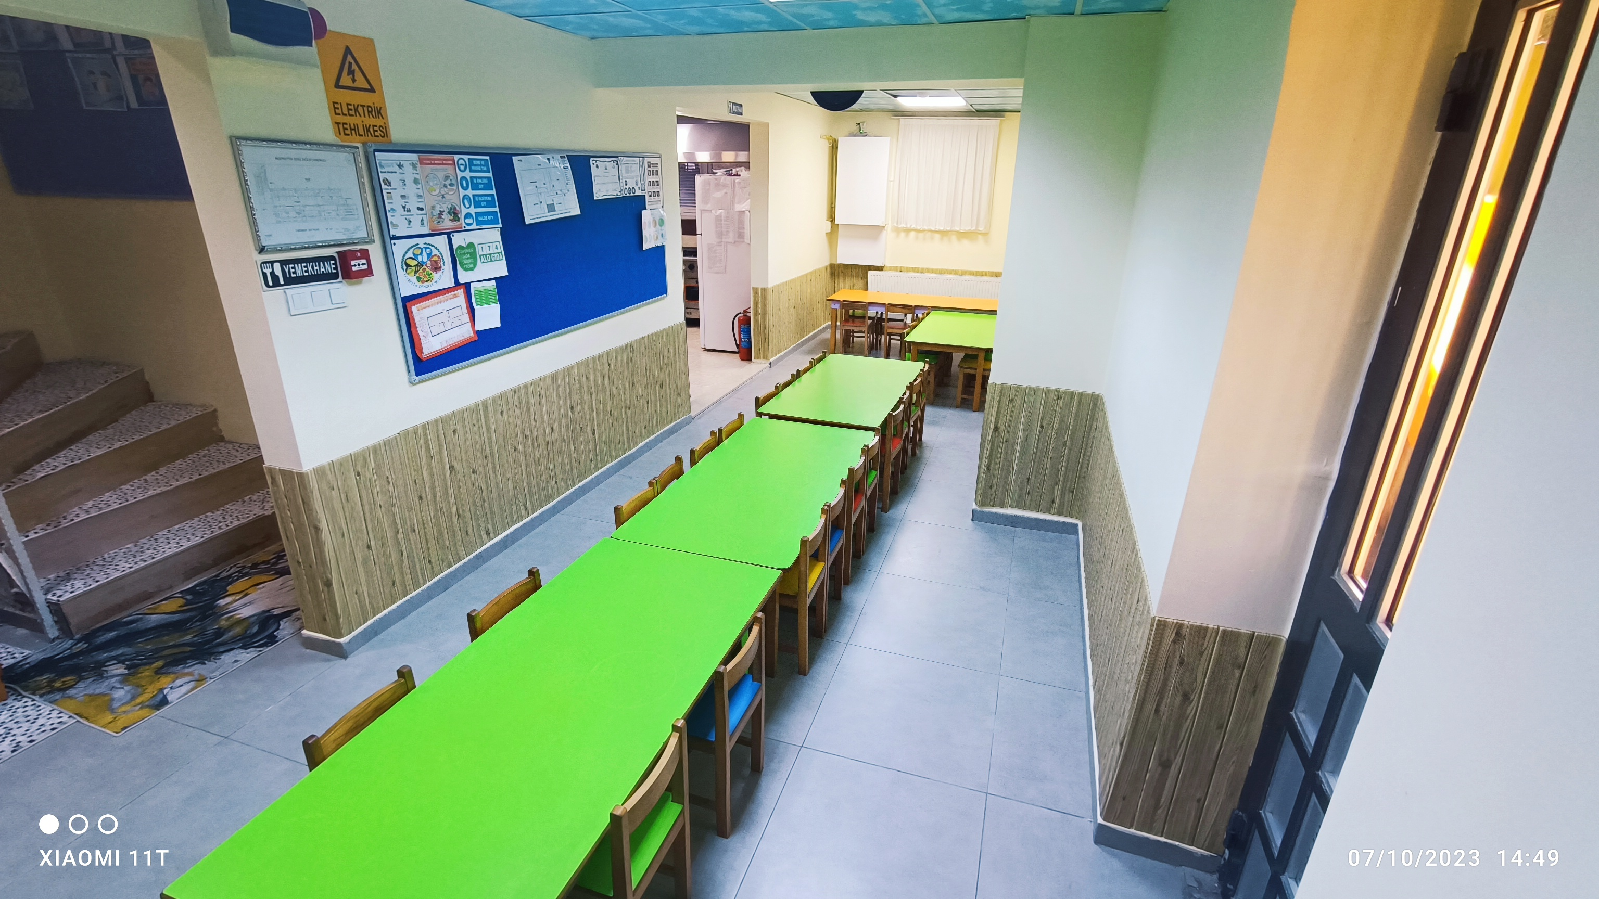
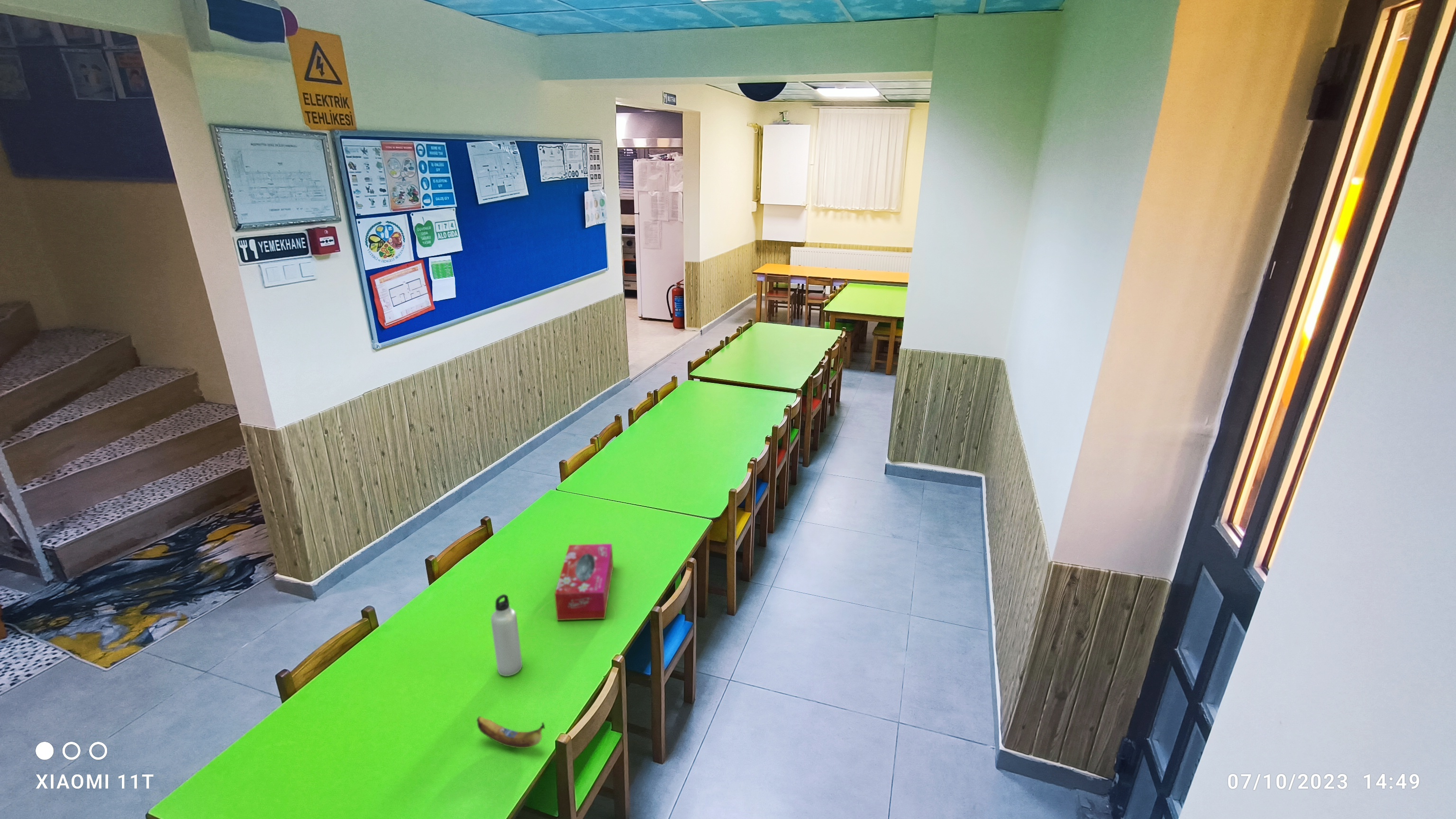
+ tissue box (586, 580)
+ banana (511, 731)
+ water bottle (506, 633)
